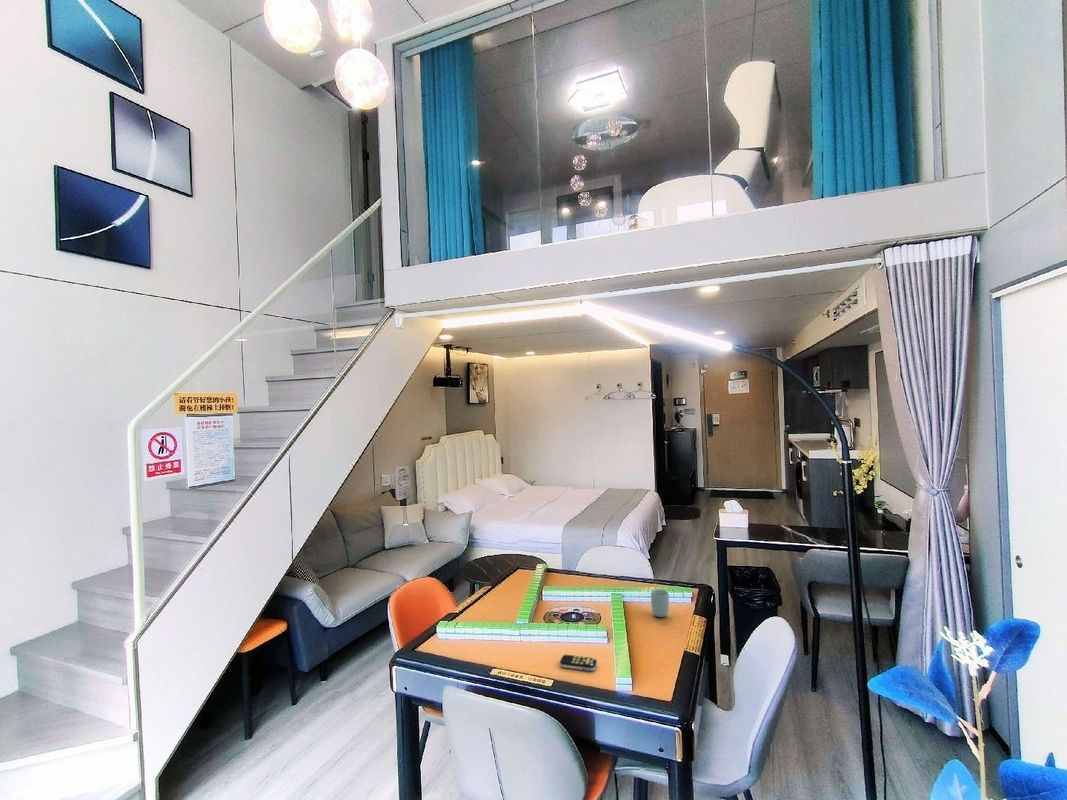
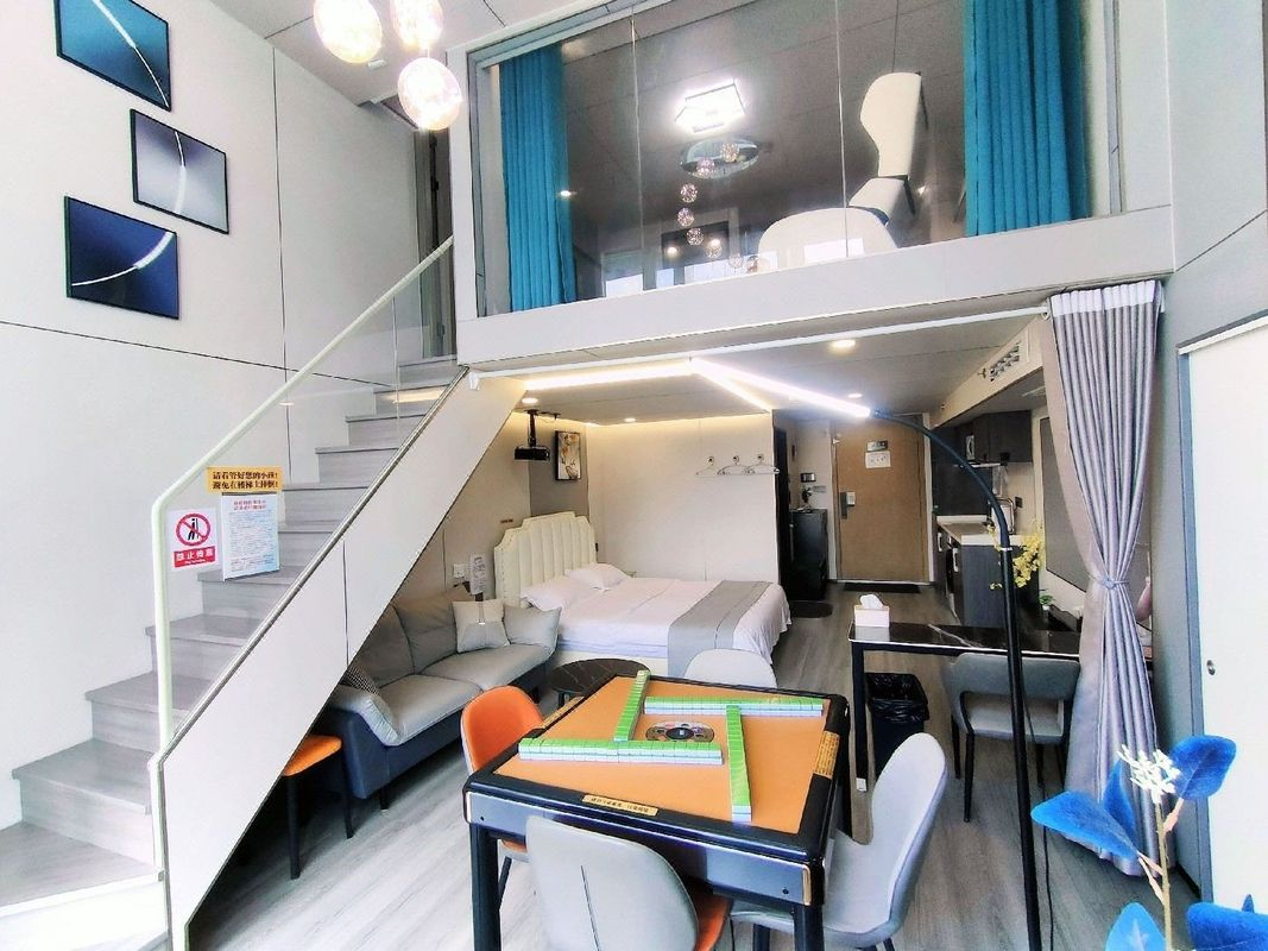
- cup (660, 603)
- remote control (578, 662)
